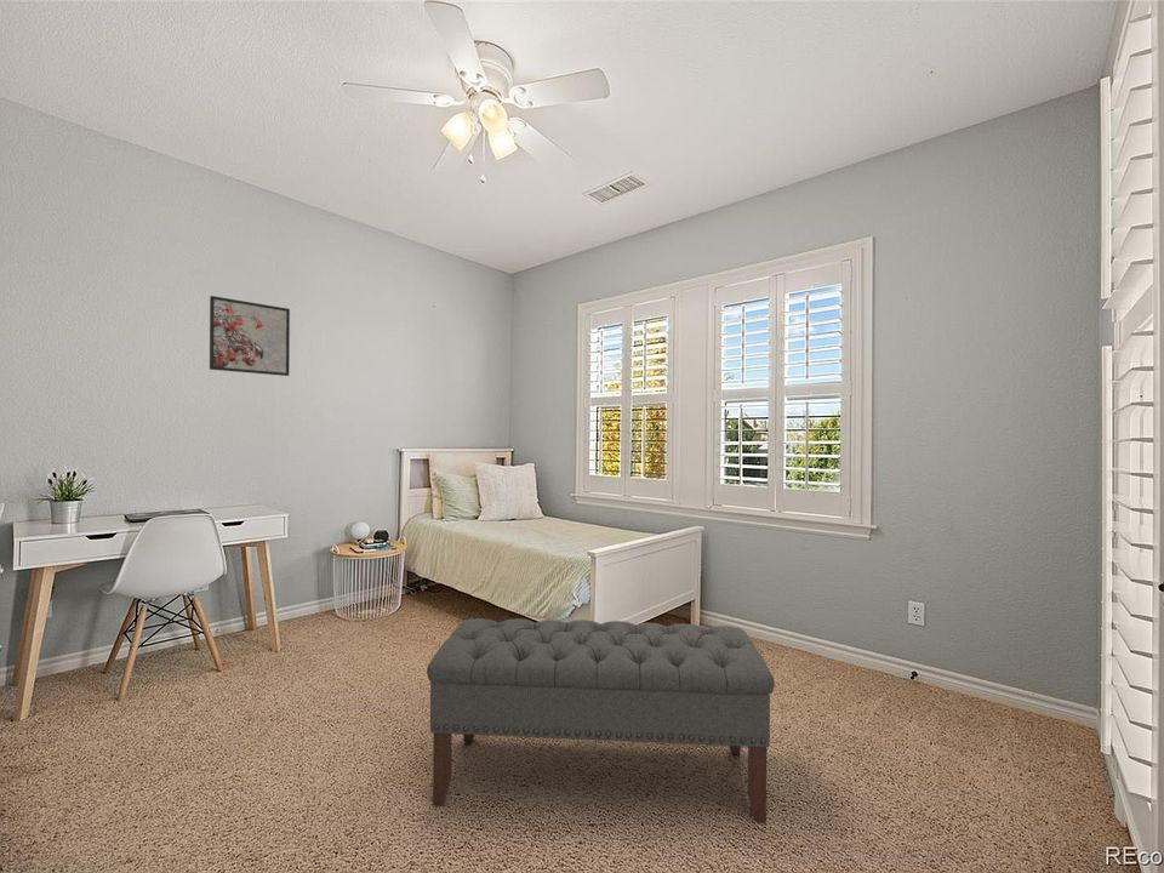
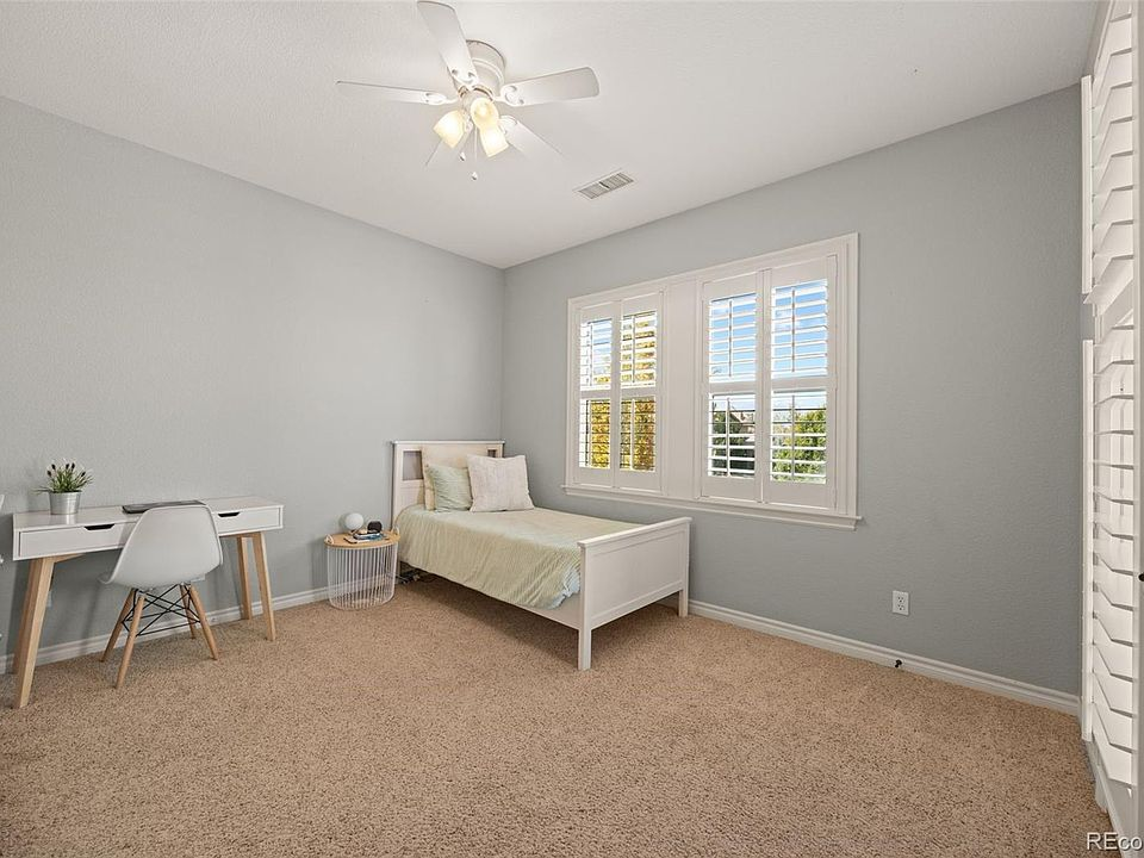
- bench (598, 706)
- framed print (251, 337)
